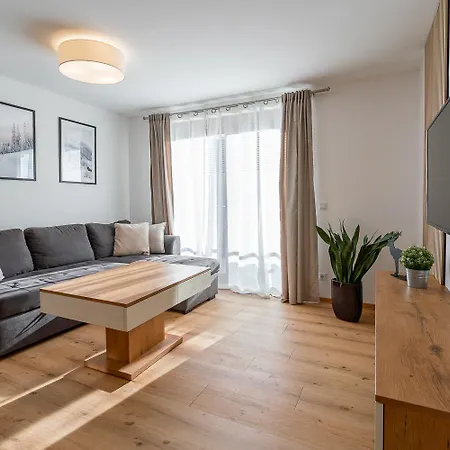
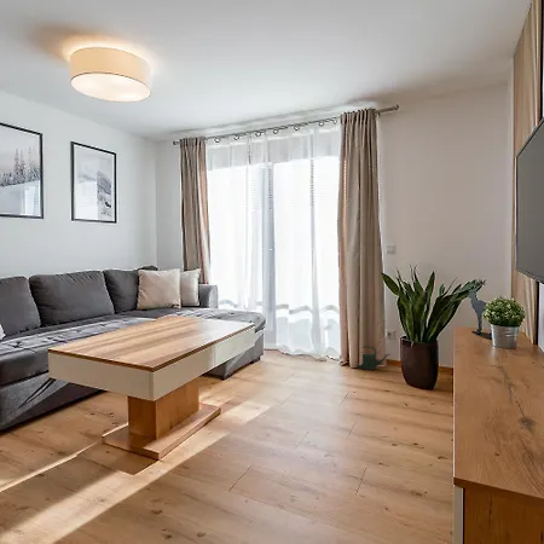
+ watering can (370, 357)
